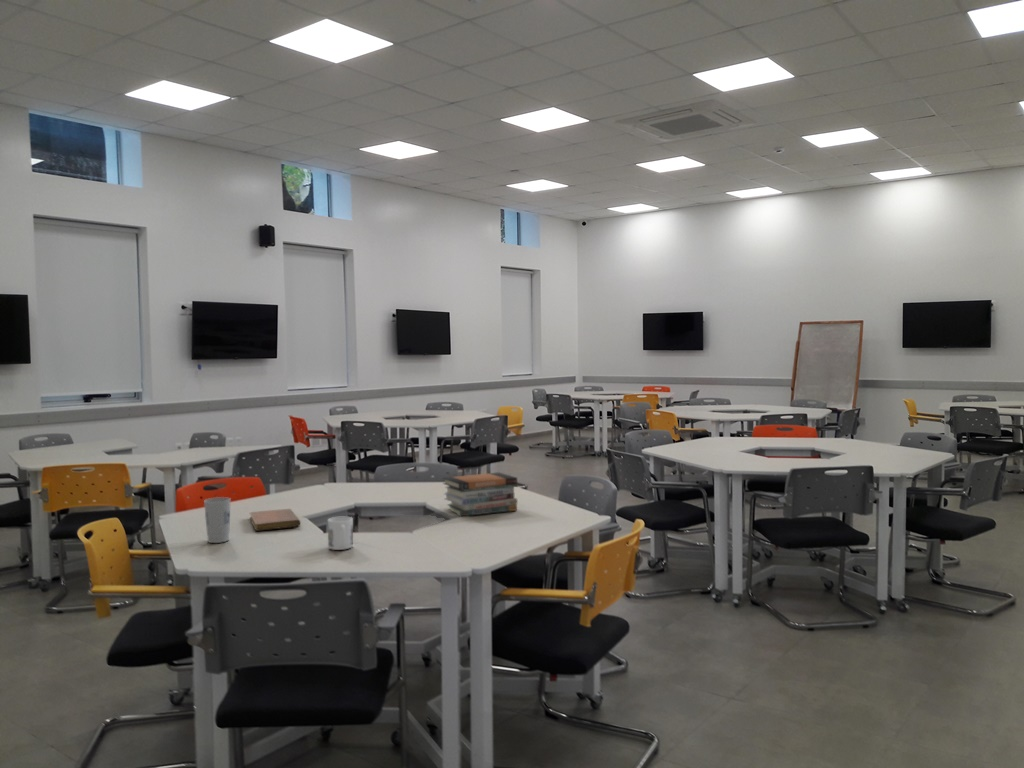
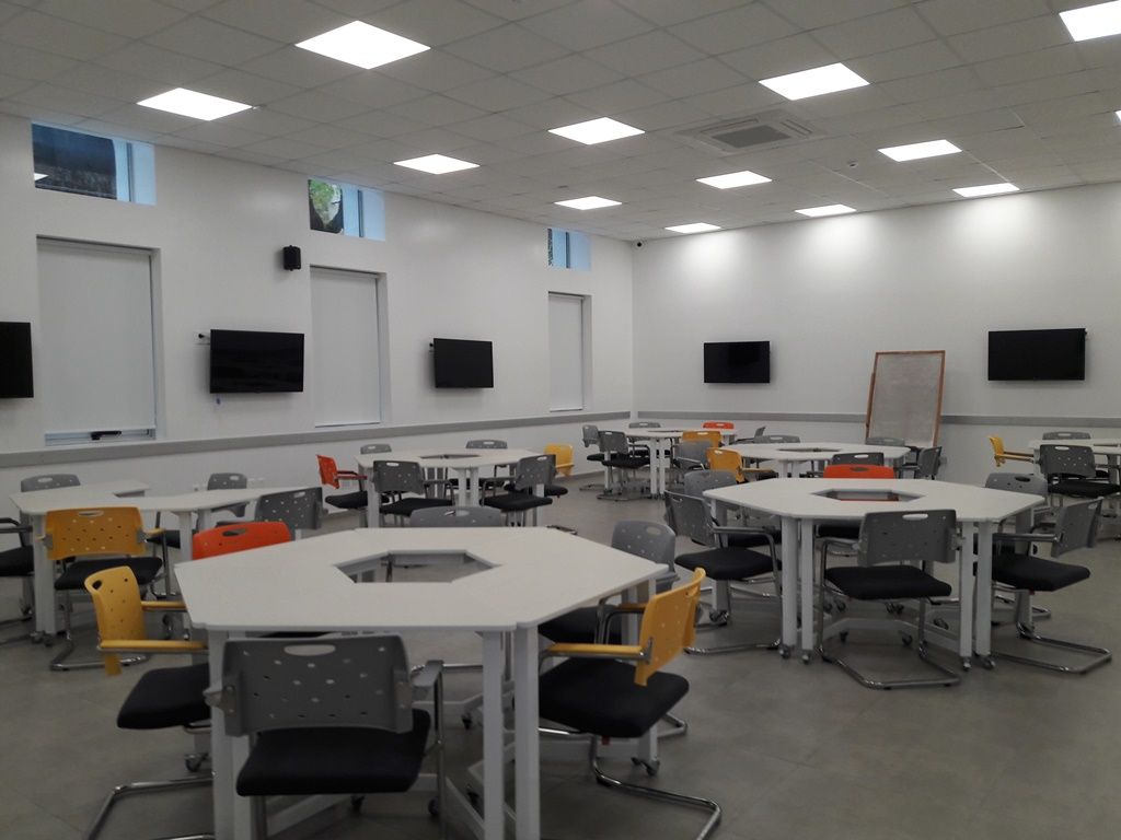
- mug (341, 534)
- notebook (274, 519)
- book stack (480, 494)
- cup (217, 520)
